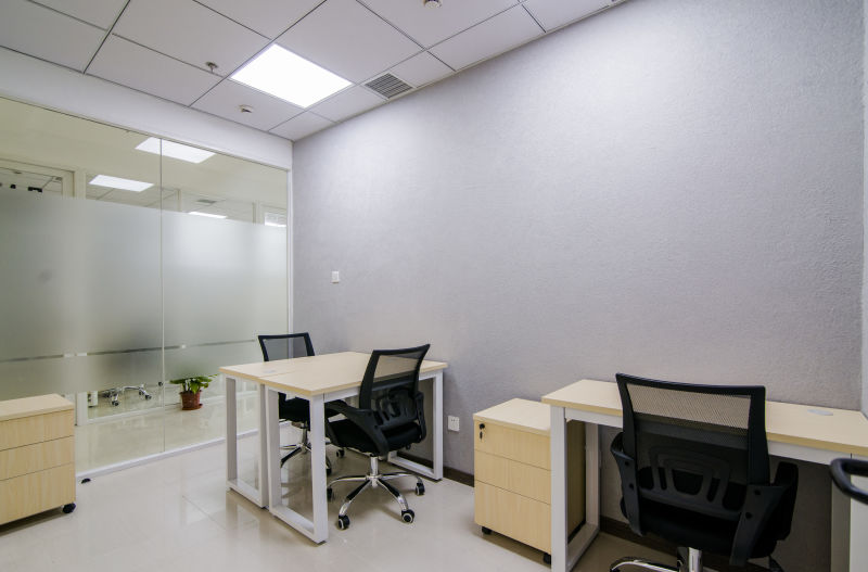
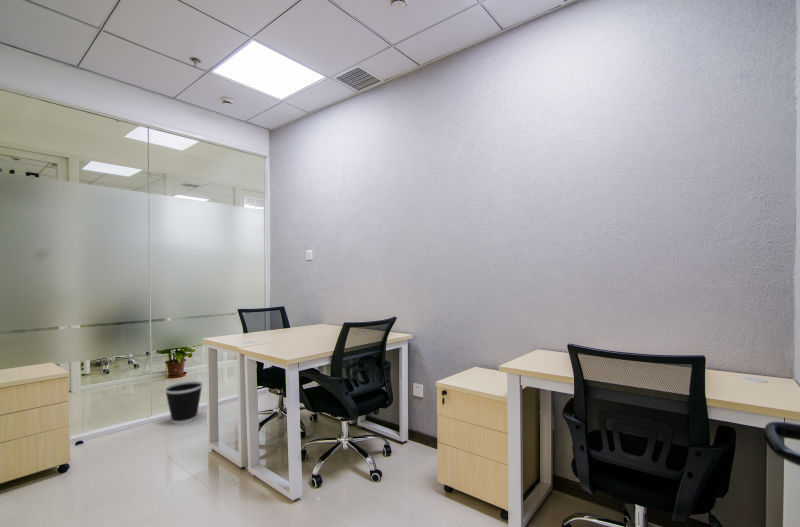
+ wastebasket (184, 402)
